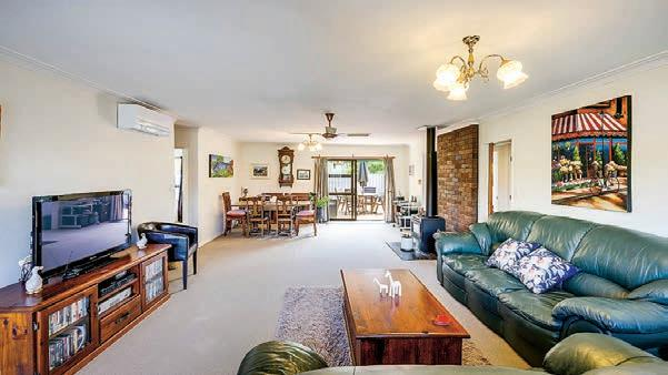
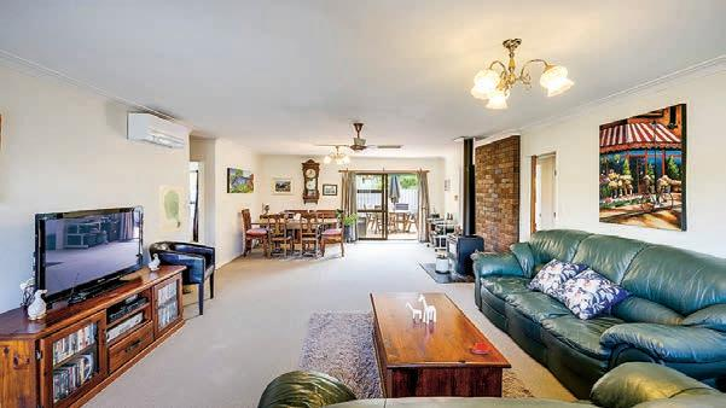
+ wall art (172, 209)
